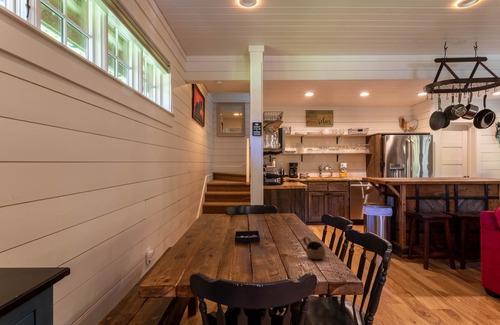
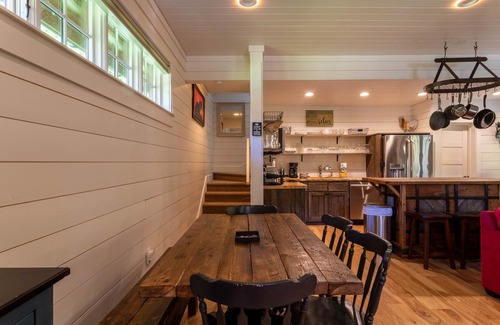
- cup (314, 247)
